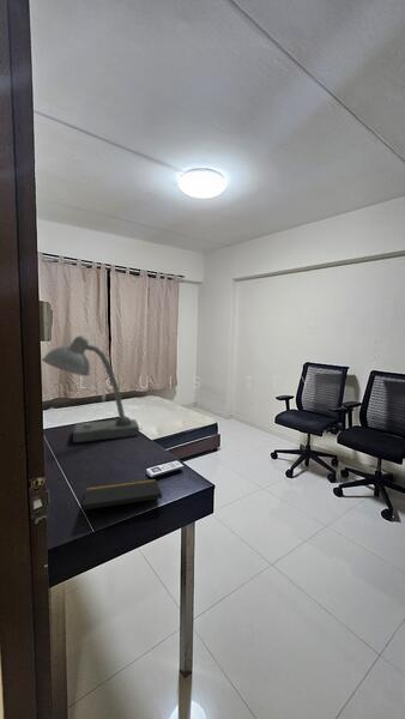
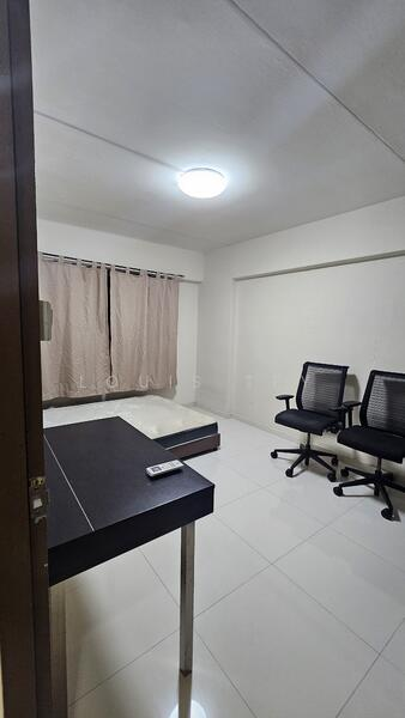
- desk lamp (89, 374)
- notepad (122, 493)
